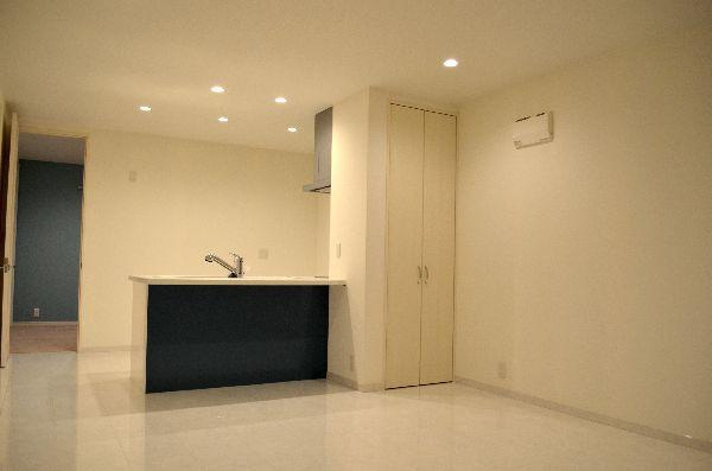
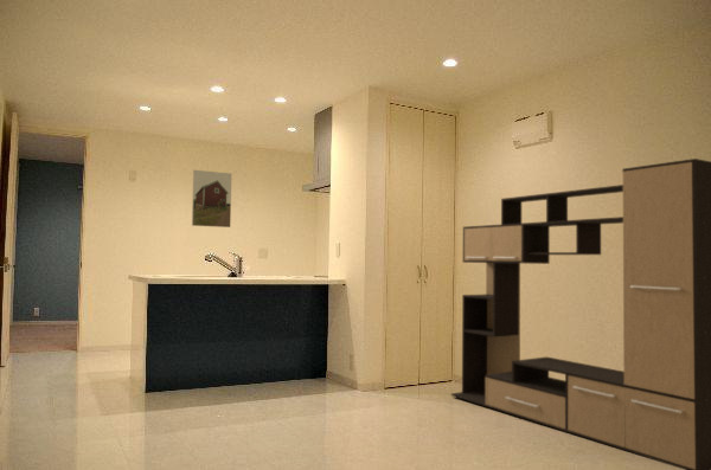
+ media console (549, 263)
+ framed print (212, 199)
